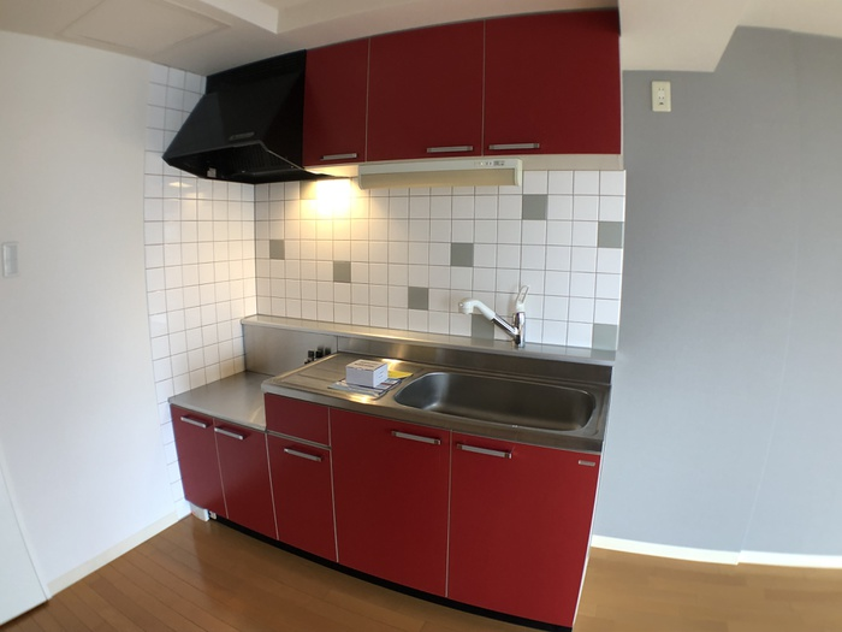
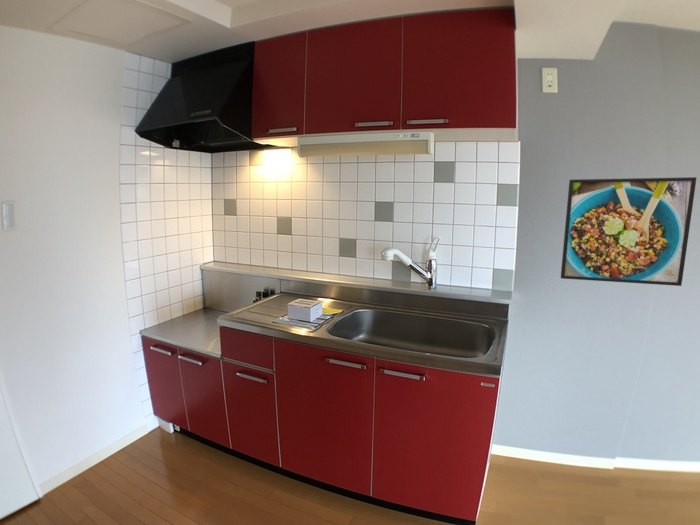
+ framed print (623, 231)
